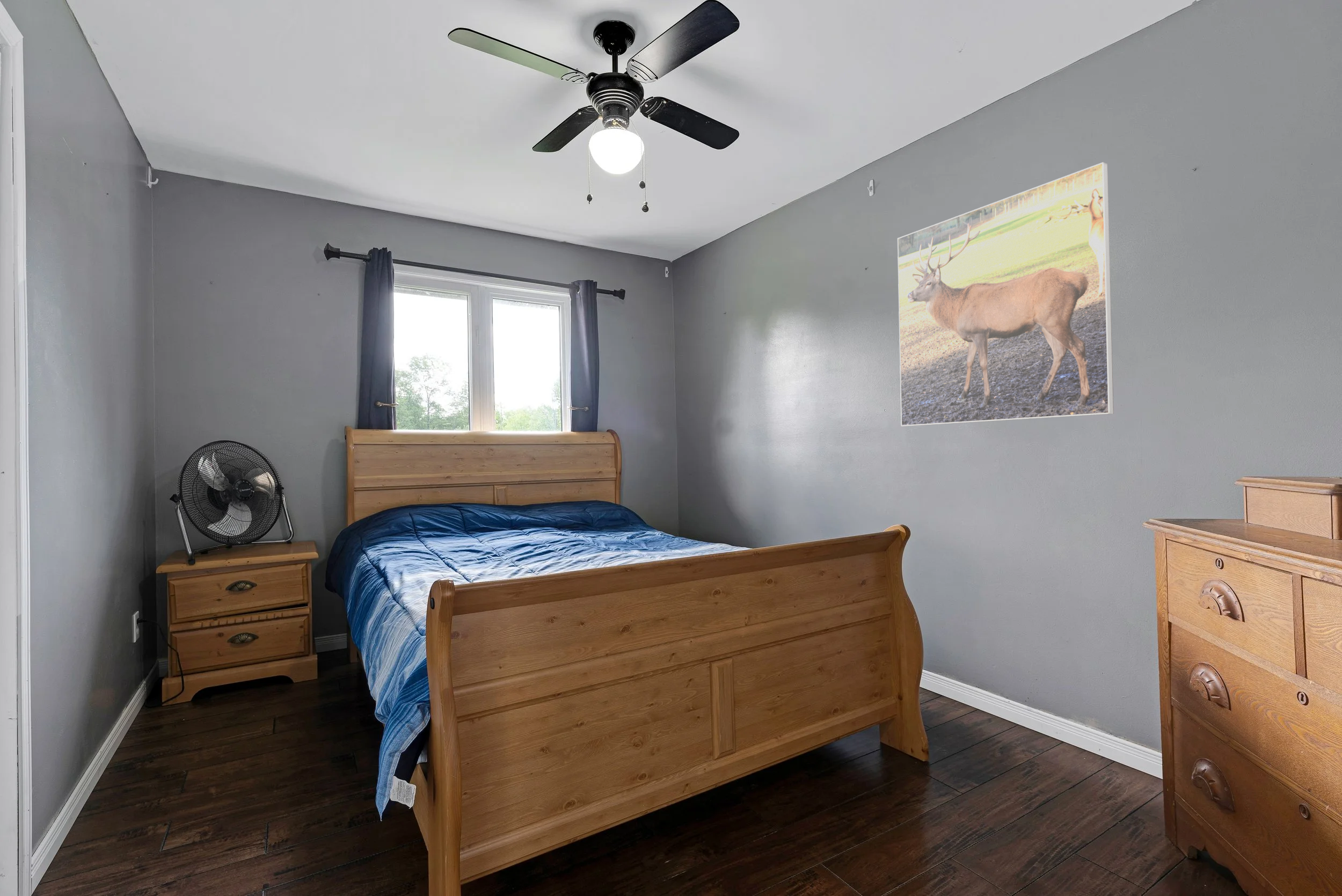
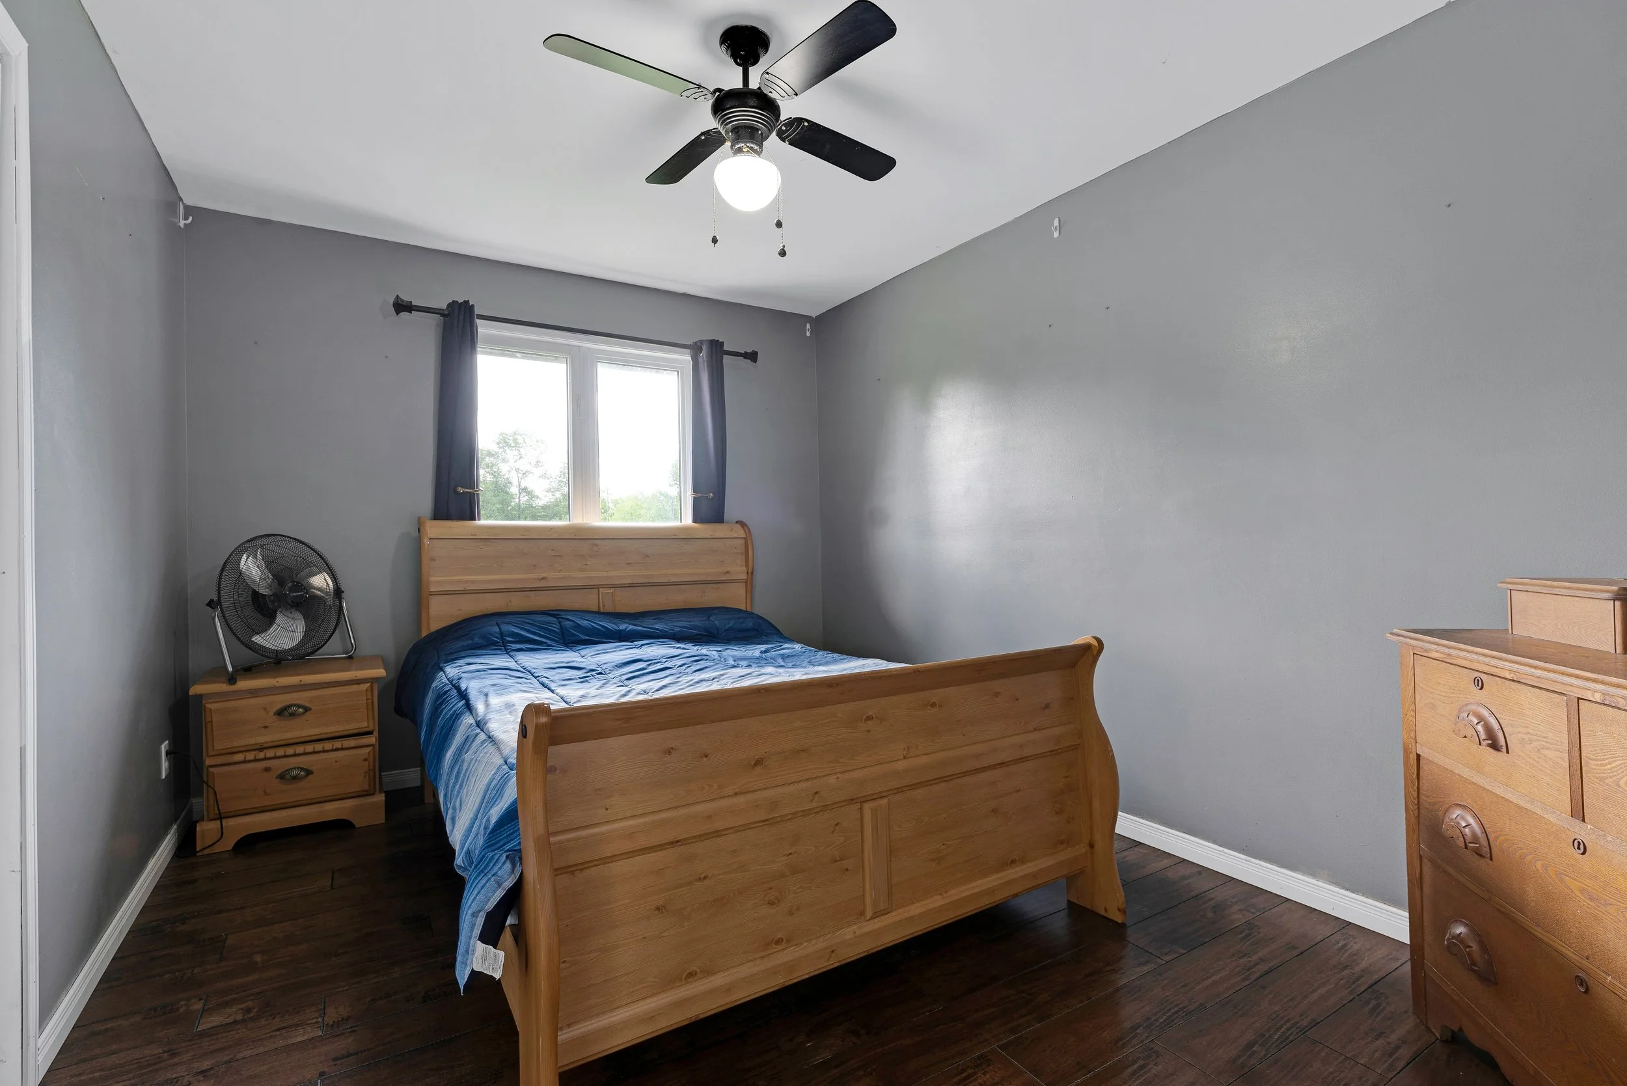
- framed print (990, 313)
